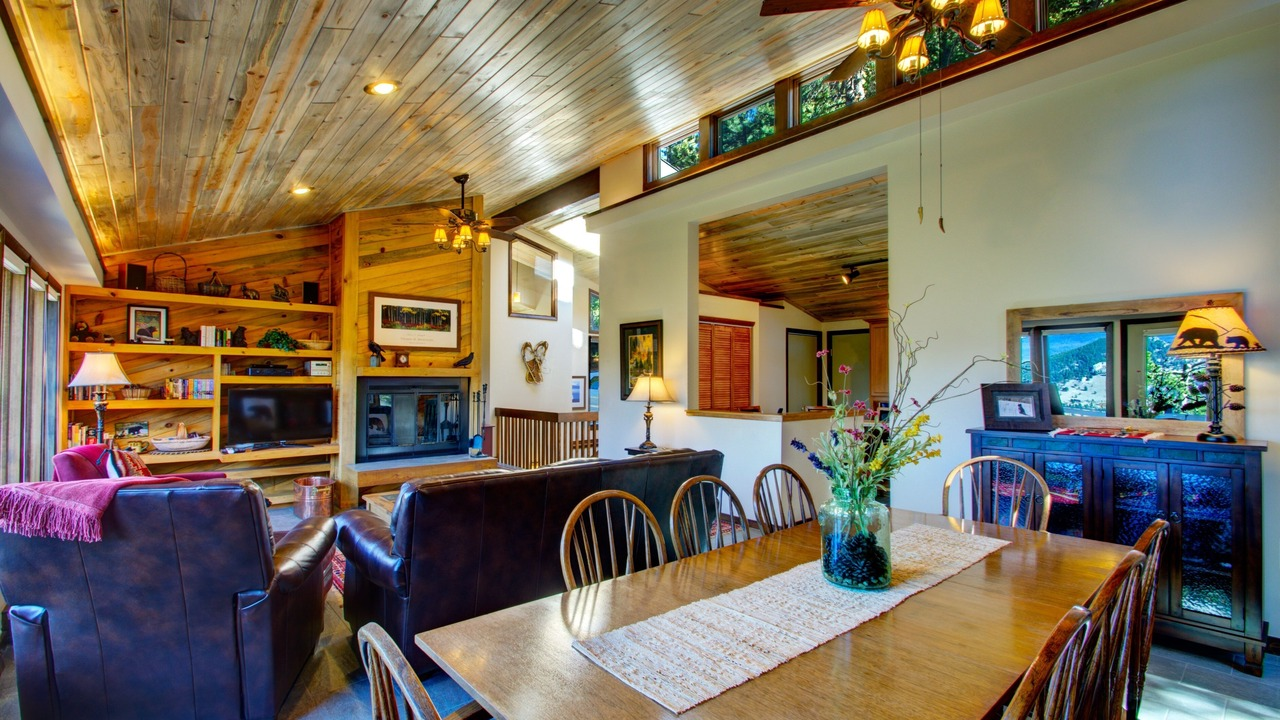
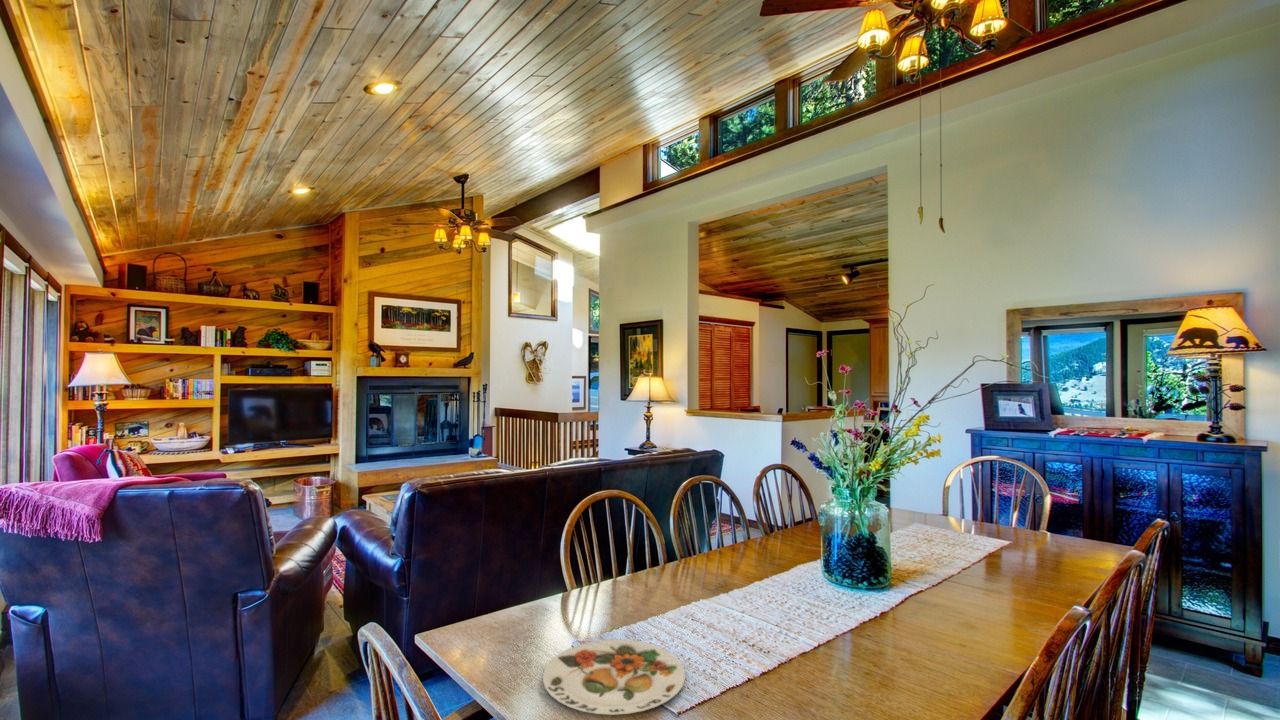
+ plate (614, 674)
